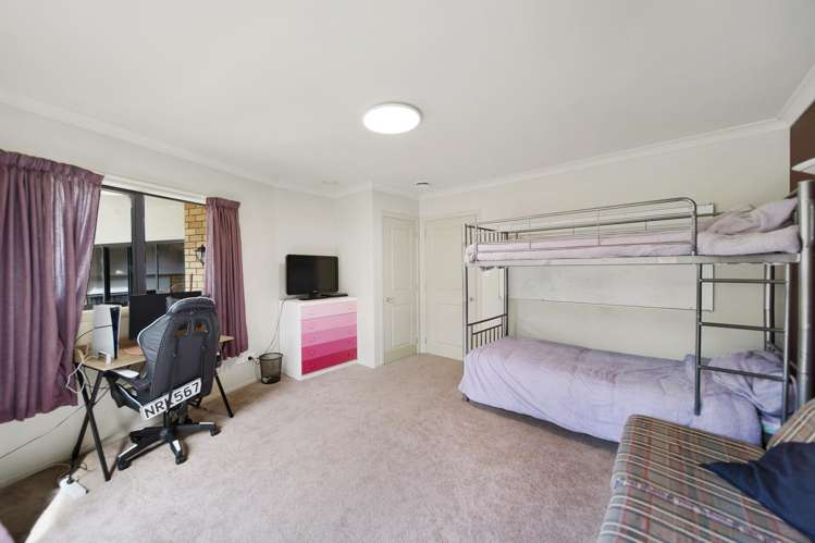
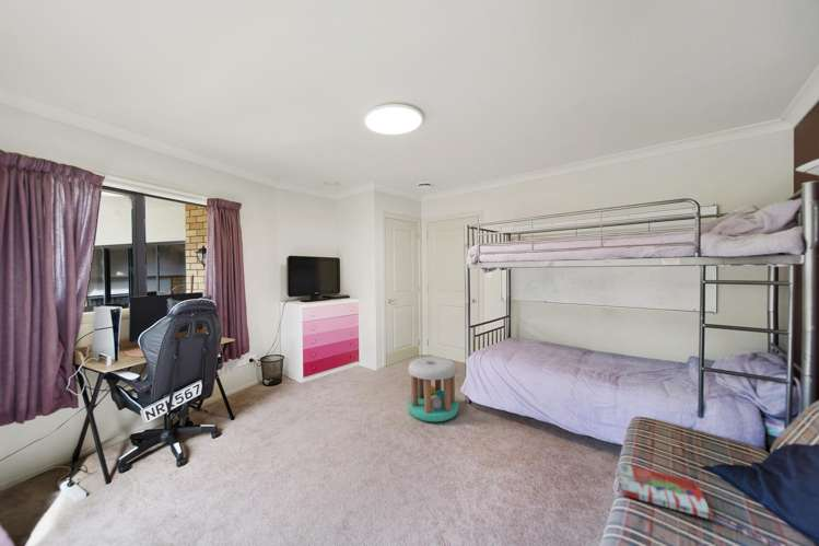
+ stool (433, 387)
+ comic book (659, 488)
